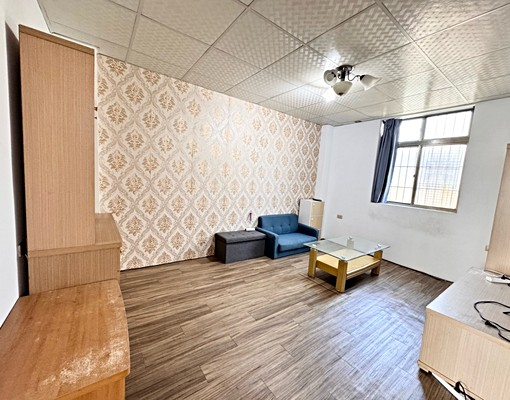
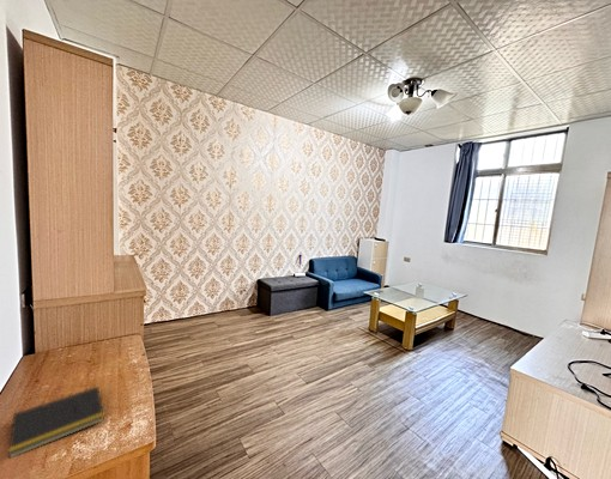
+ notepad (60, 417)
